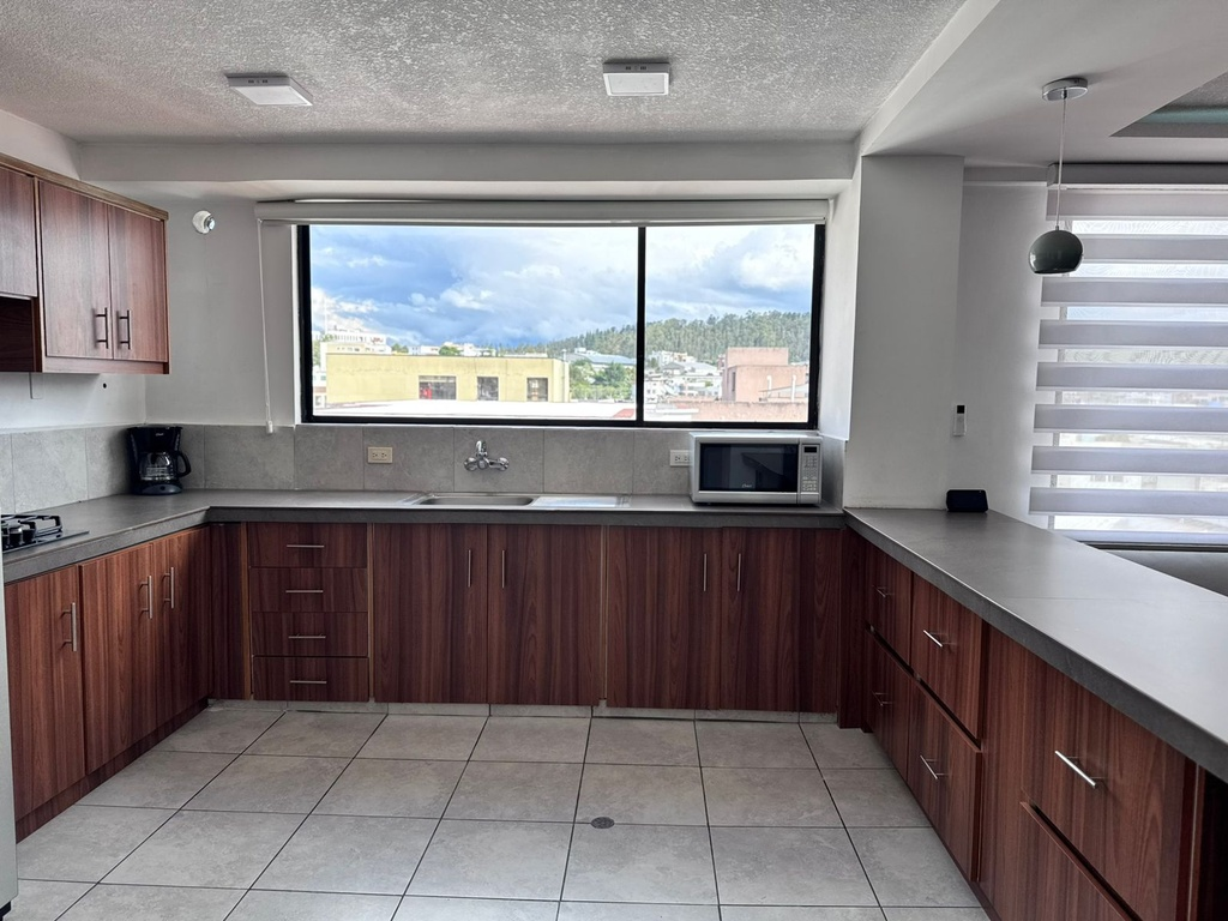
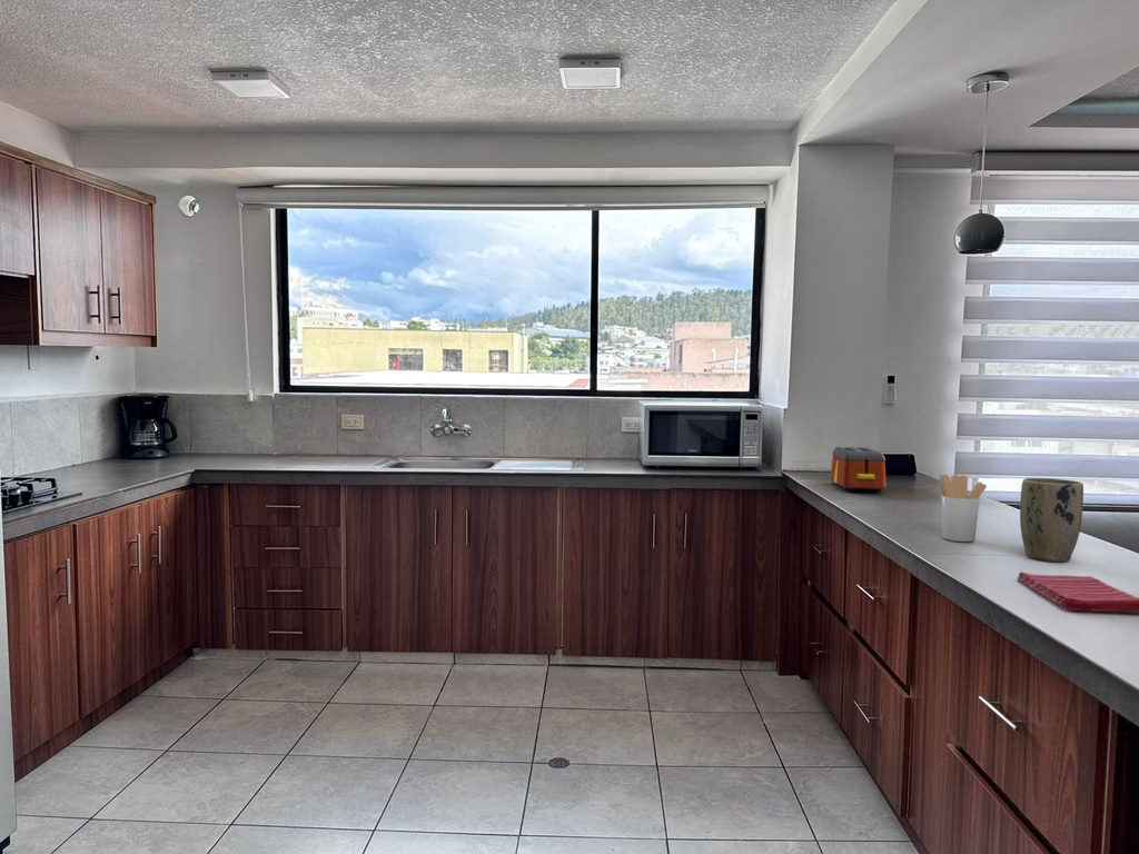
+ toaster (858, 468)
+ dish towel (1081, 590)
+ plant pot (1050, 519)
+ utensil holder (957, 505)
